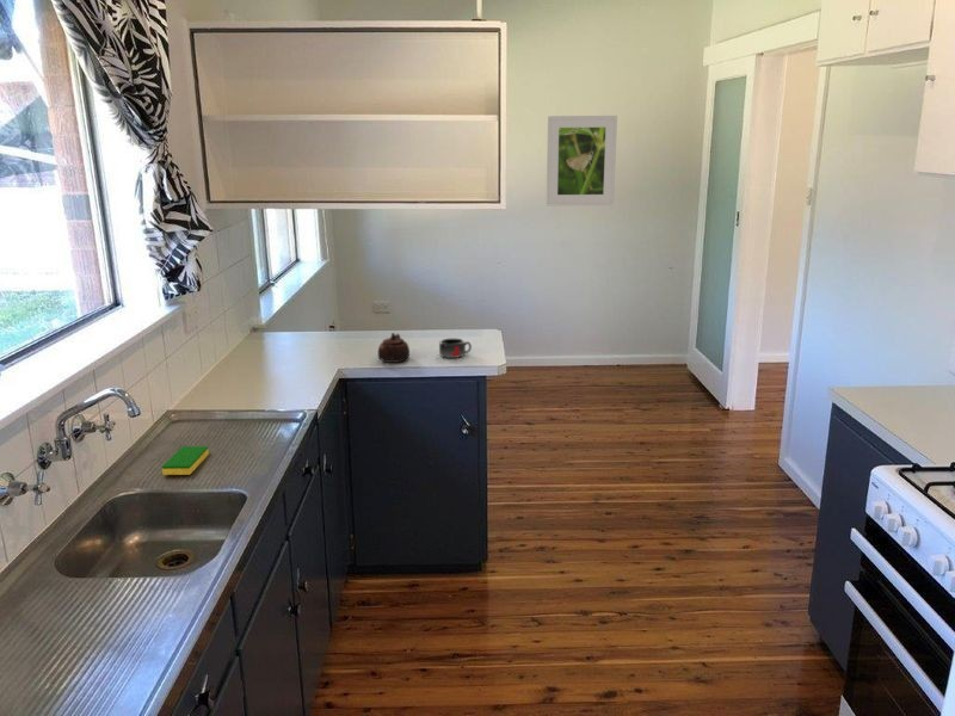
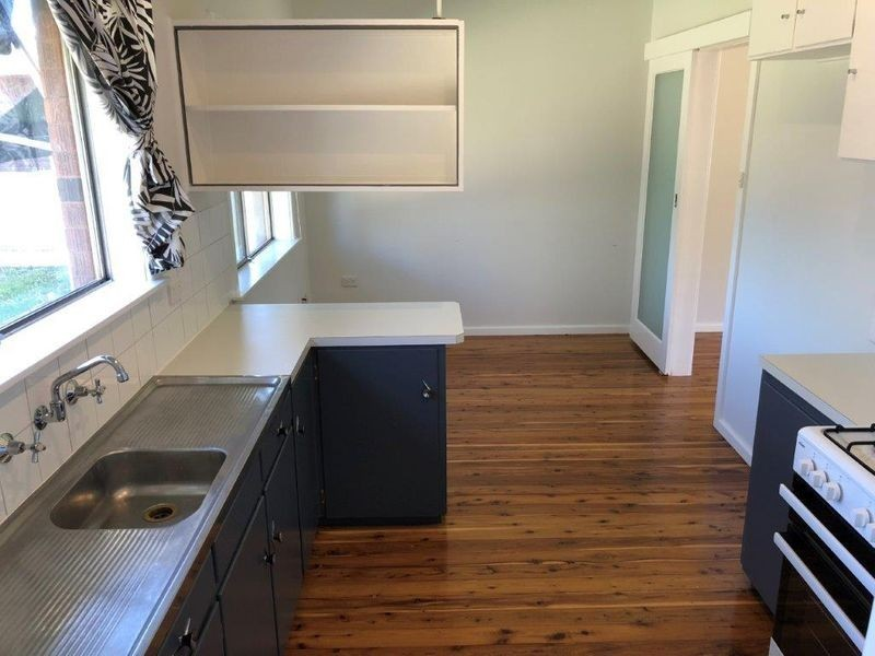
- mug (455, 347)
- dish sponge (185, 459)
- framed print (580, 161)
- teapot (394, 345)
